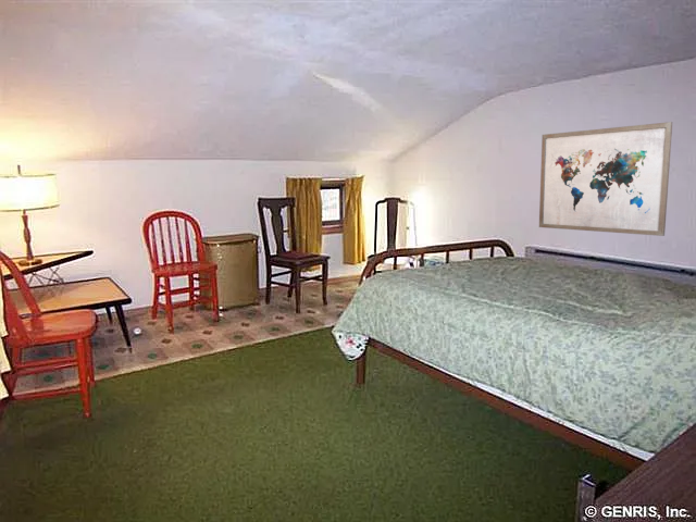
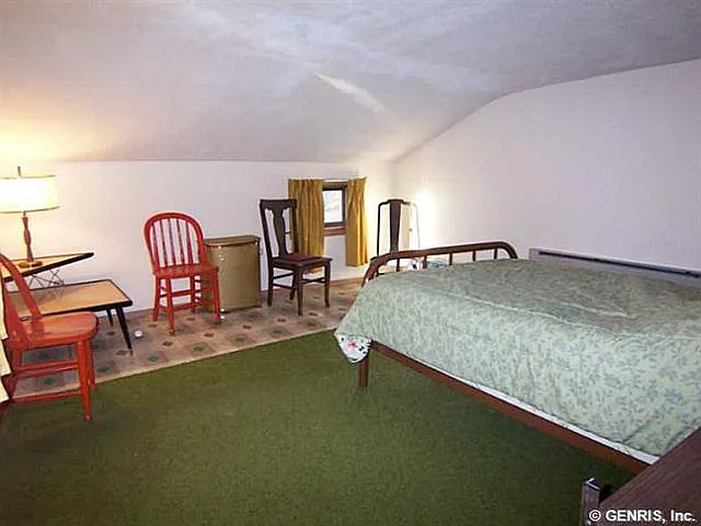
- wall art (597, 181)
